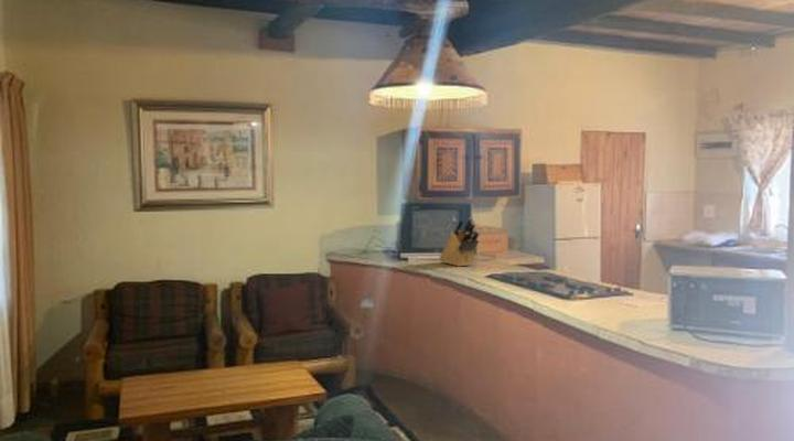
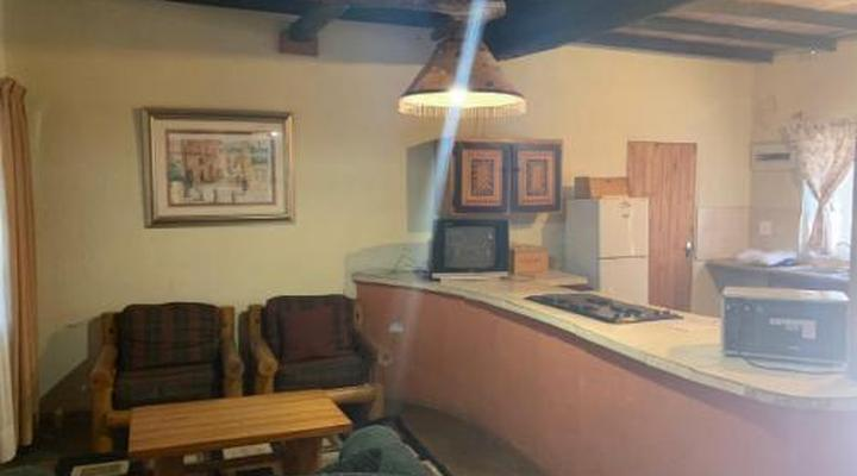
- knife block (459, 240)
